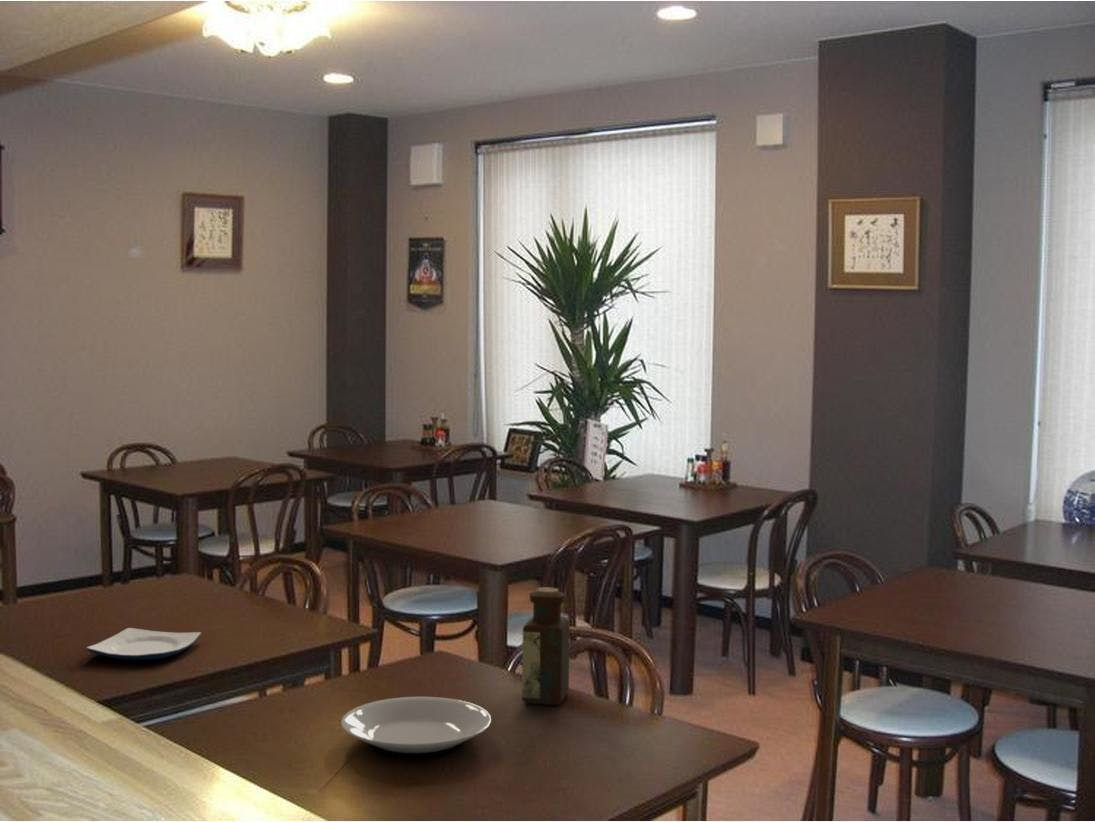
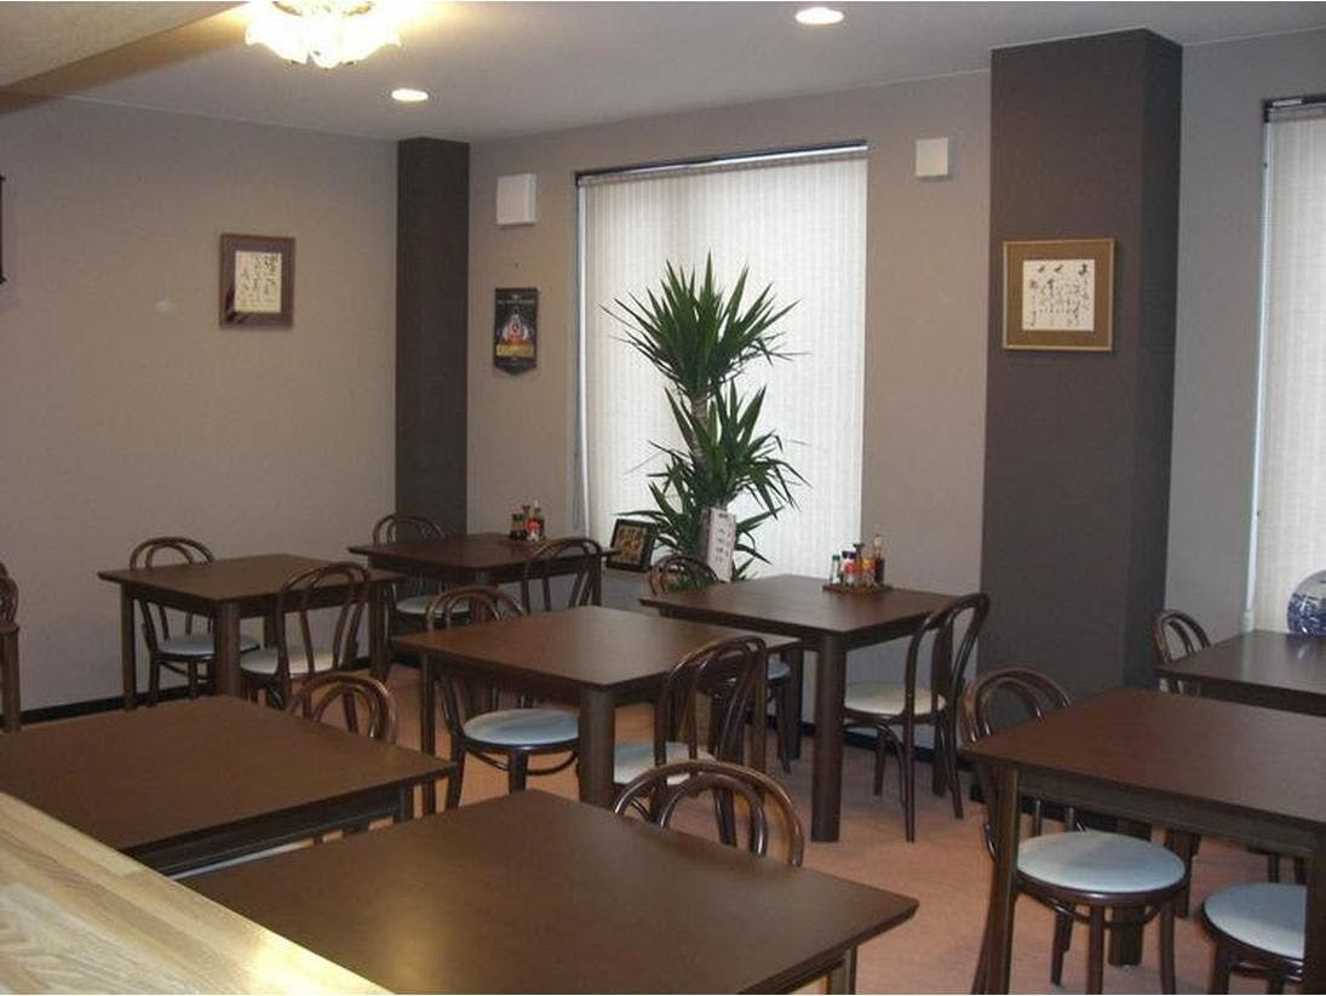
- plate (416, 730)
- plate (145, 645)
- bottle (546, 643)
